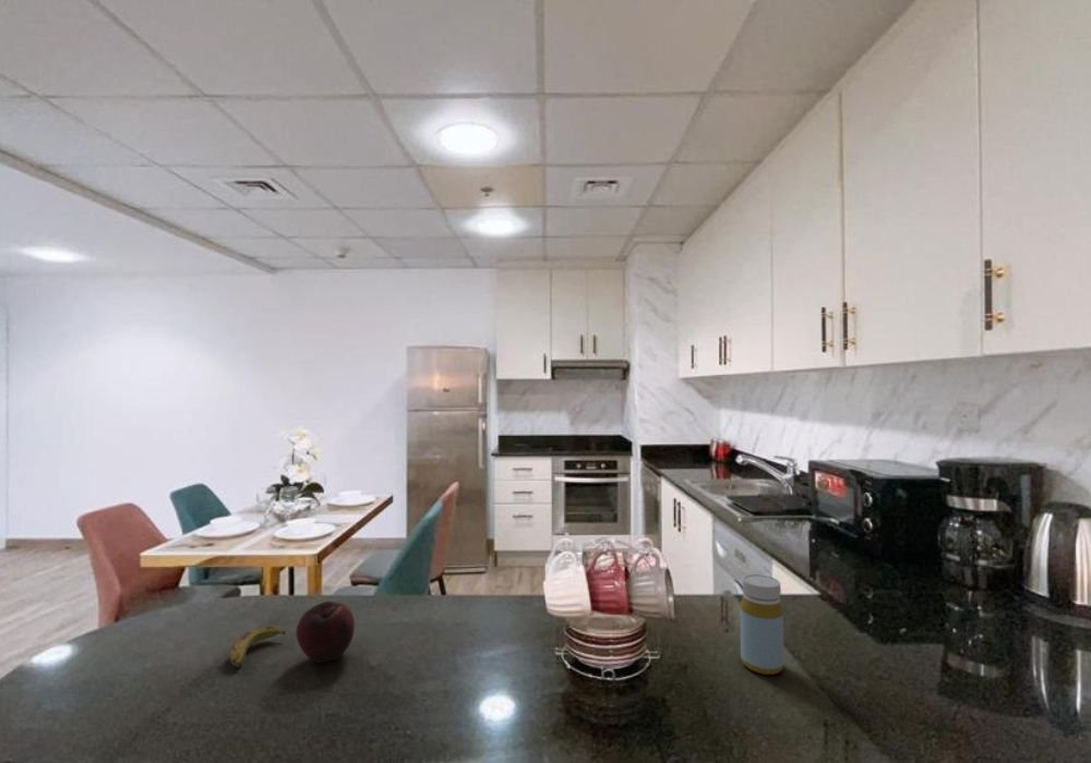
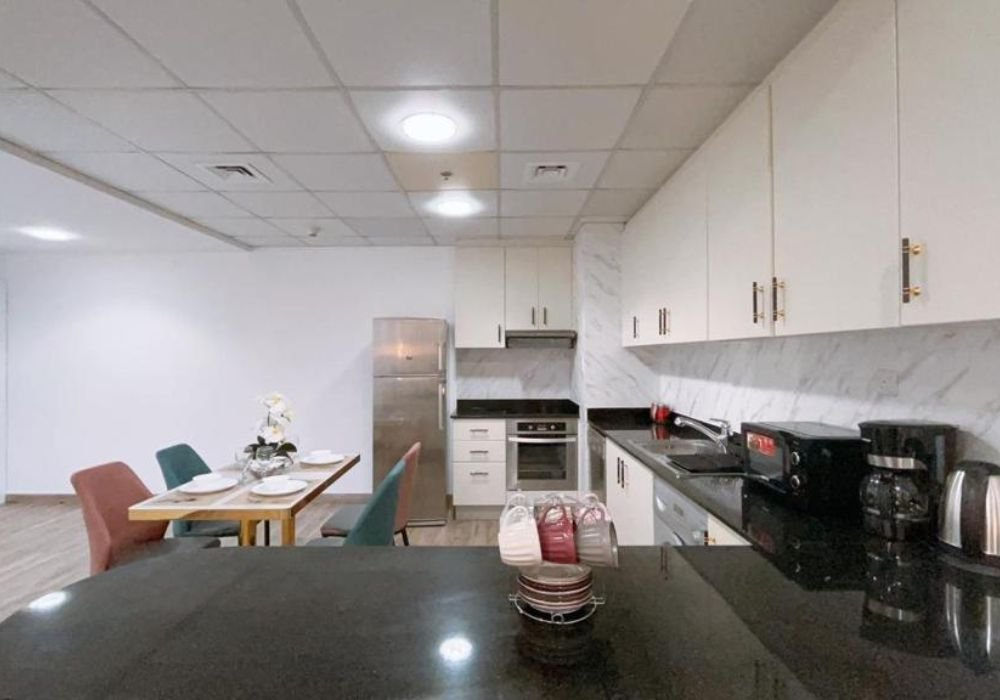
- fruit (325, 631)
- banana (253, 643)
- bottle (762, 622)
